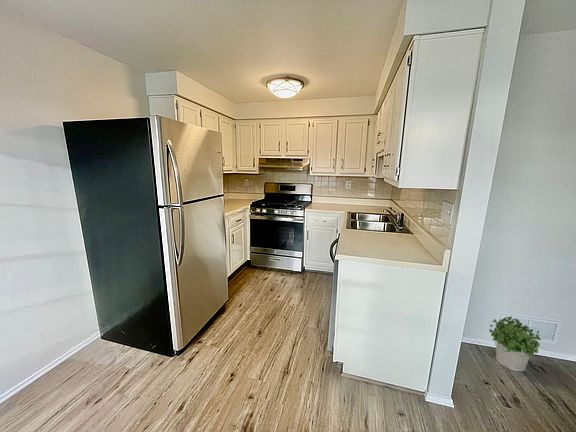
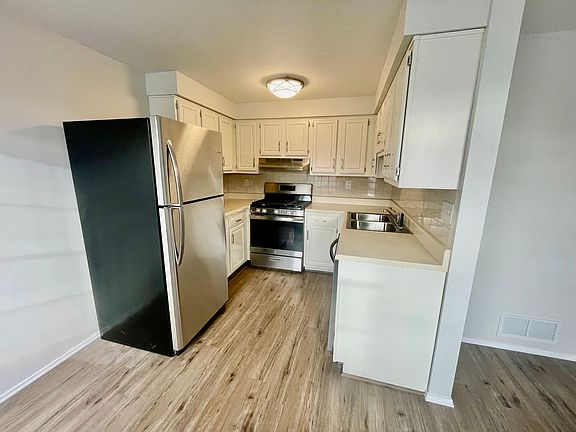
- potted plant (512, 342)
